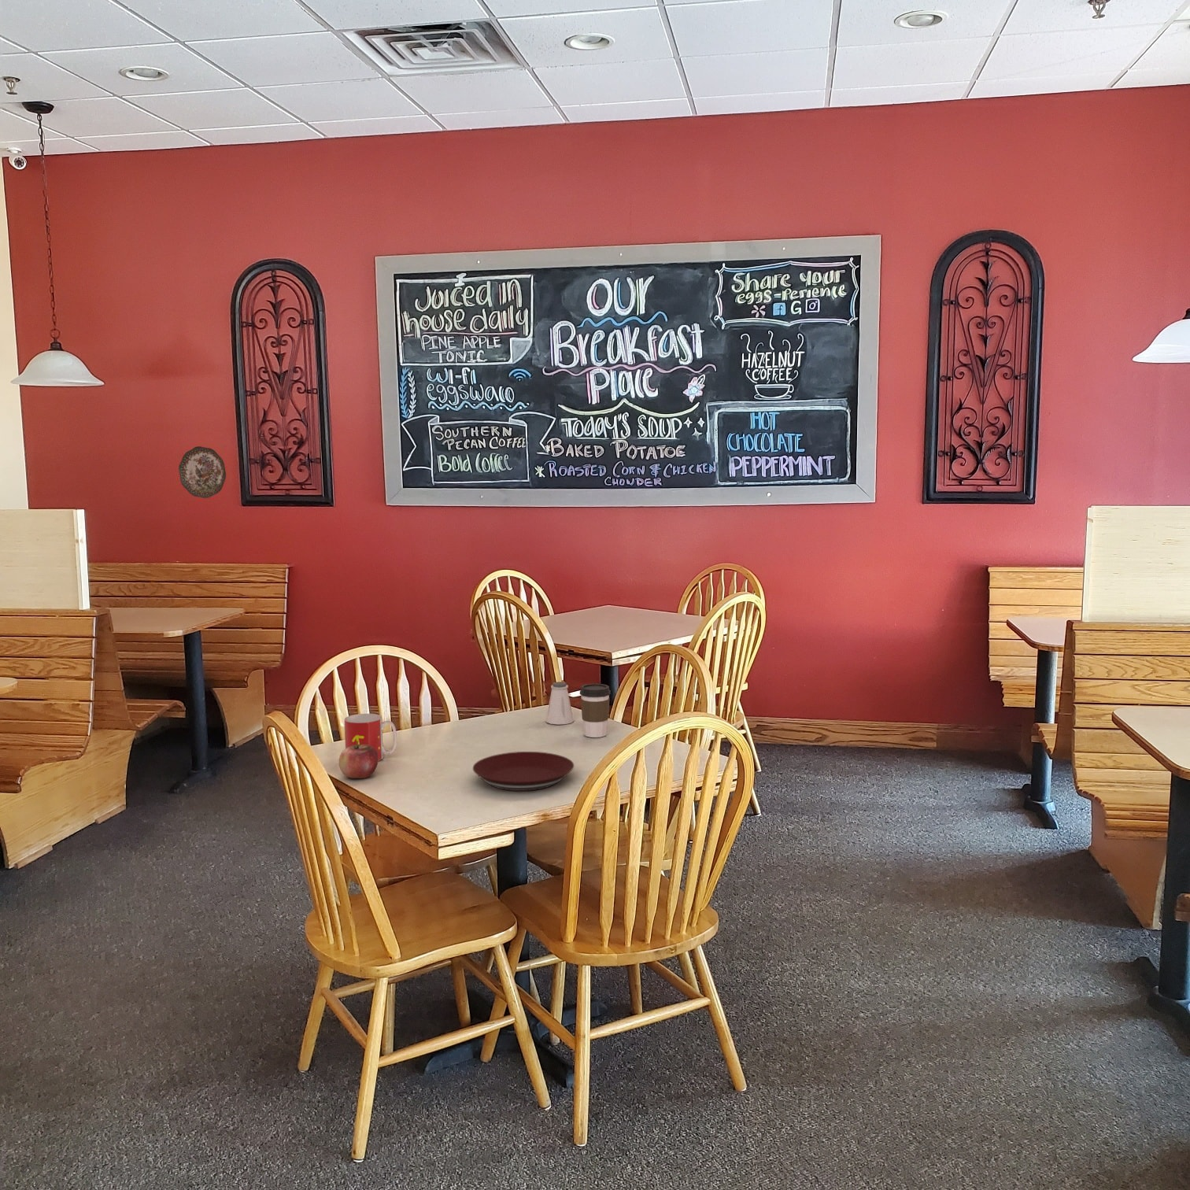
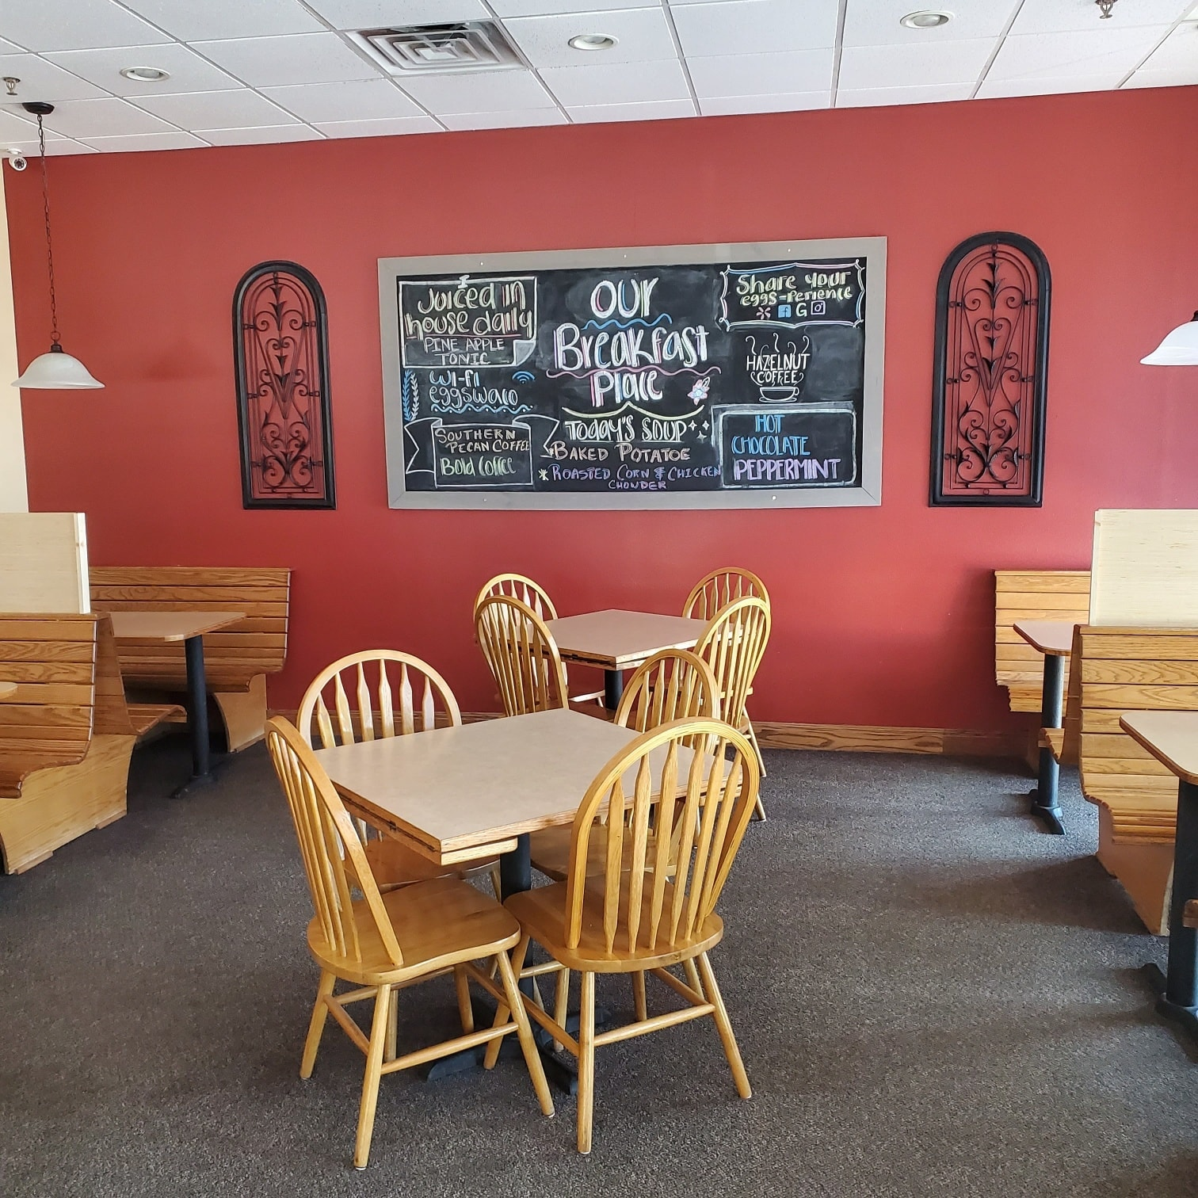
- decorative plate (203, 472)
- saltshaker (560, 702)
- coffee cup (595, 709)
- plate (523, 772)
- mug (371, 738)
- apple (359, 758)
